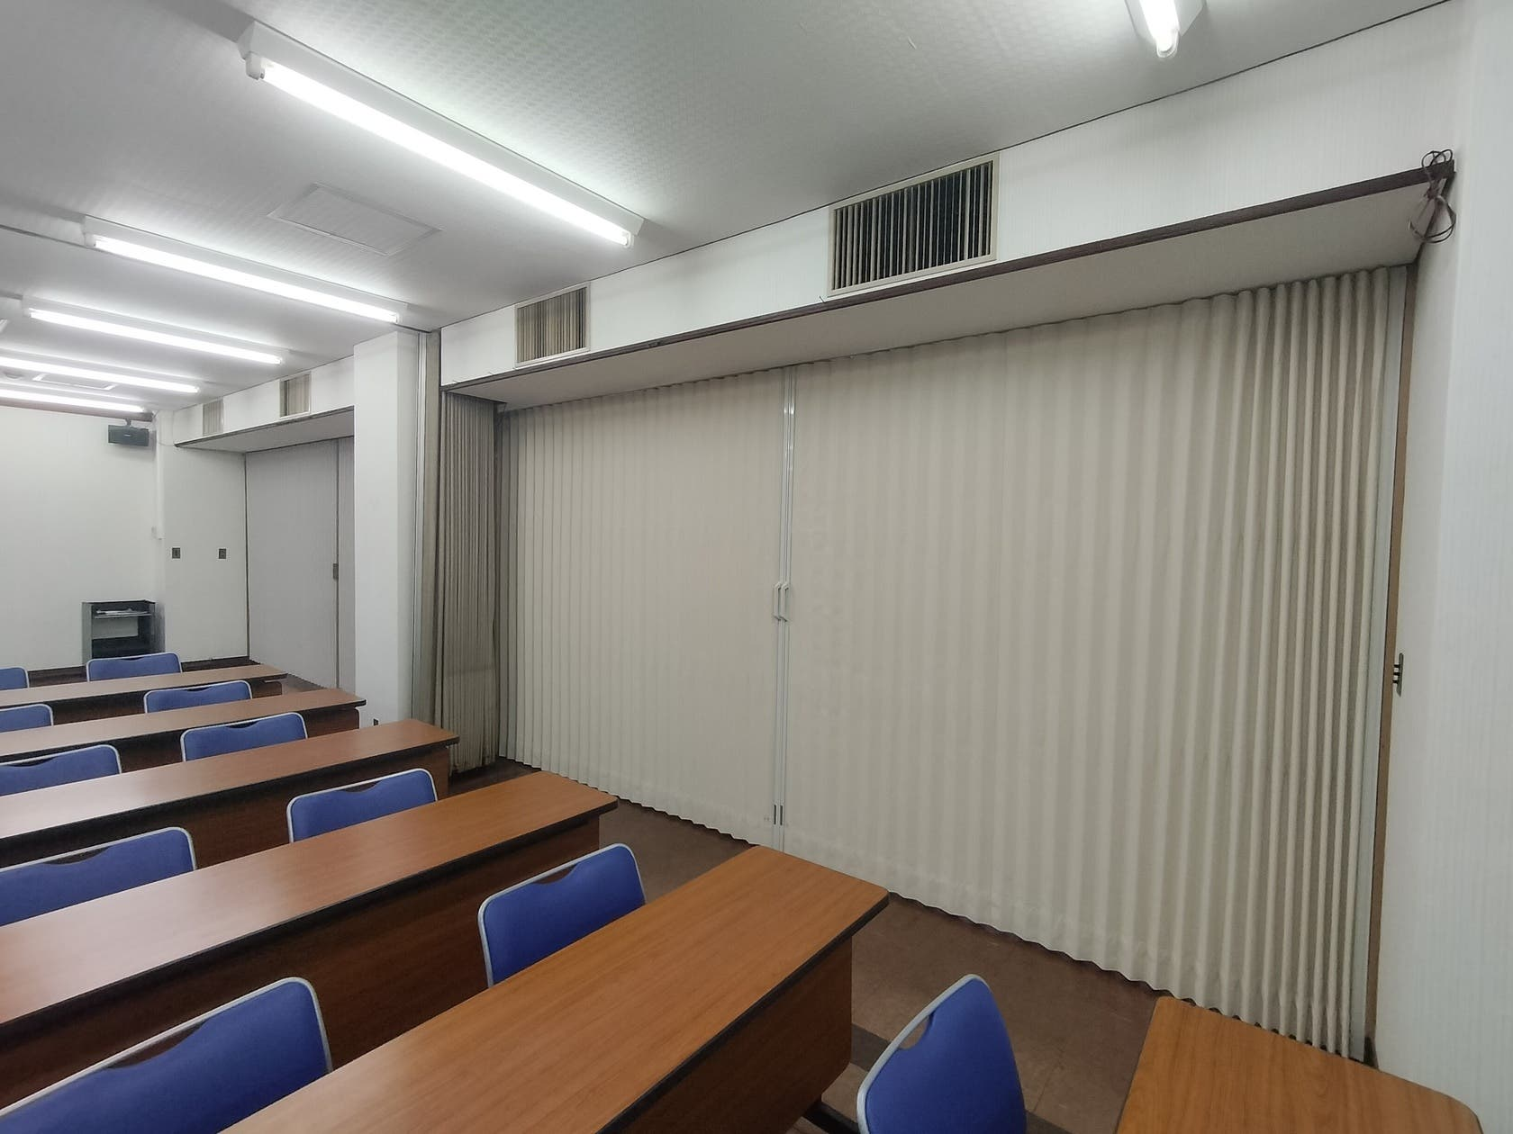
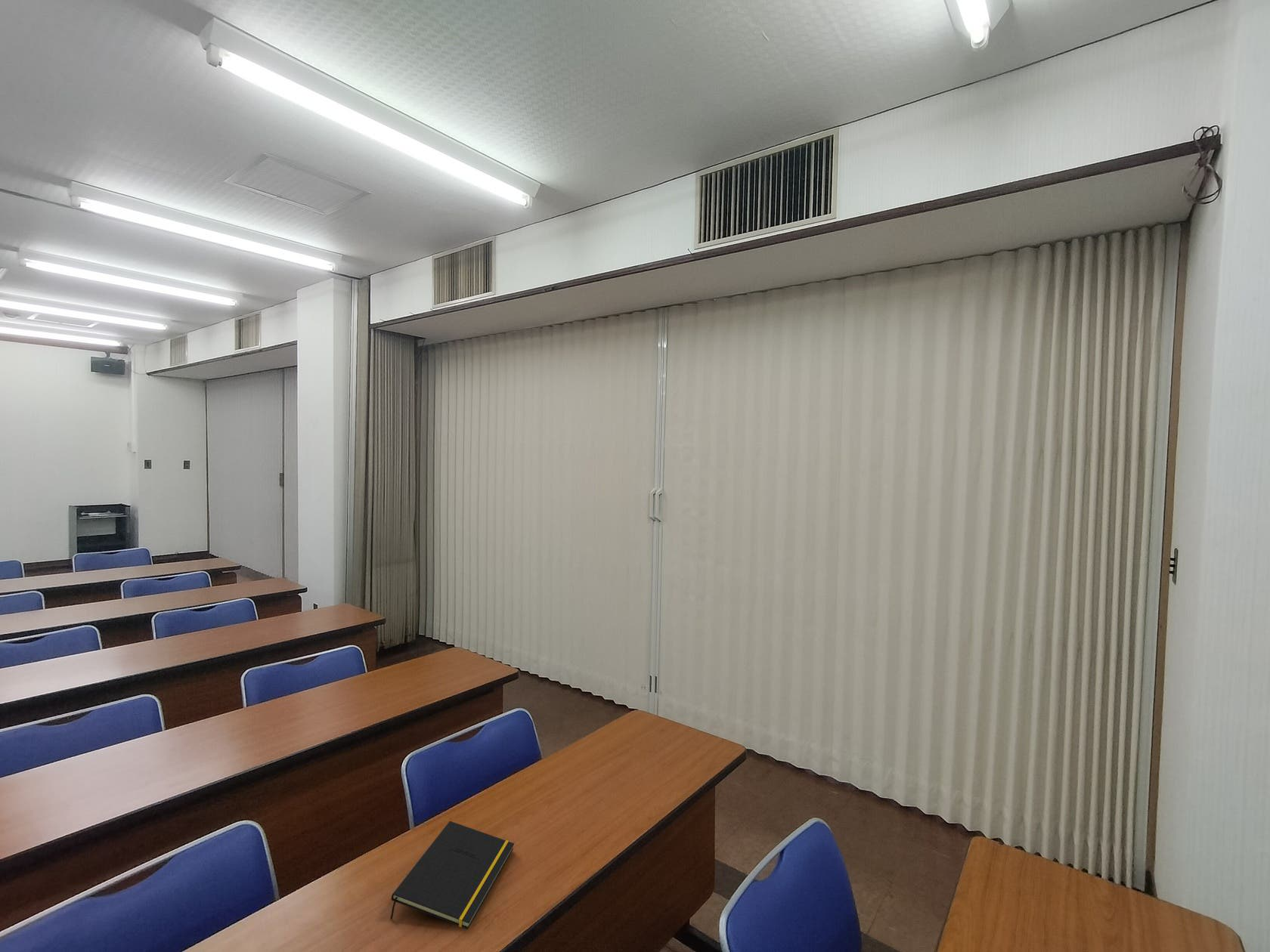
+ notepad (457, 869)
